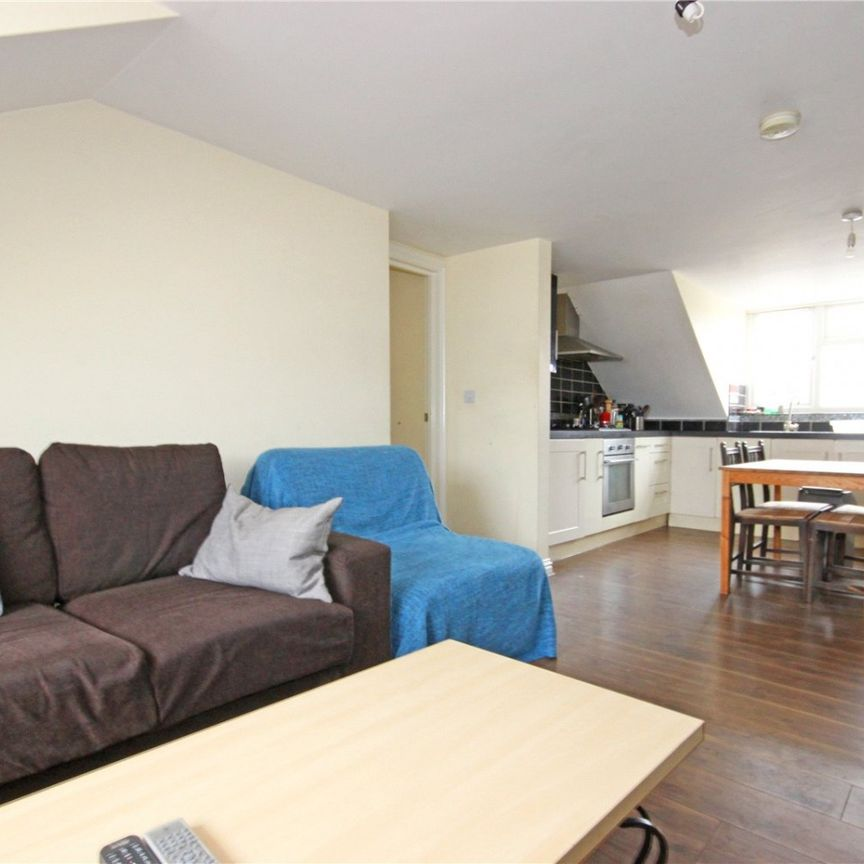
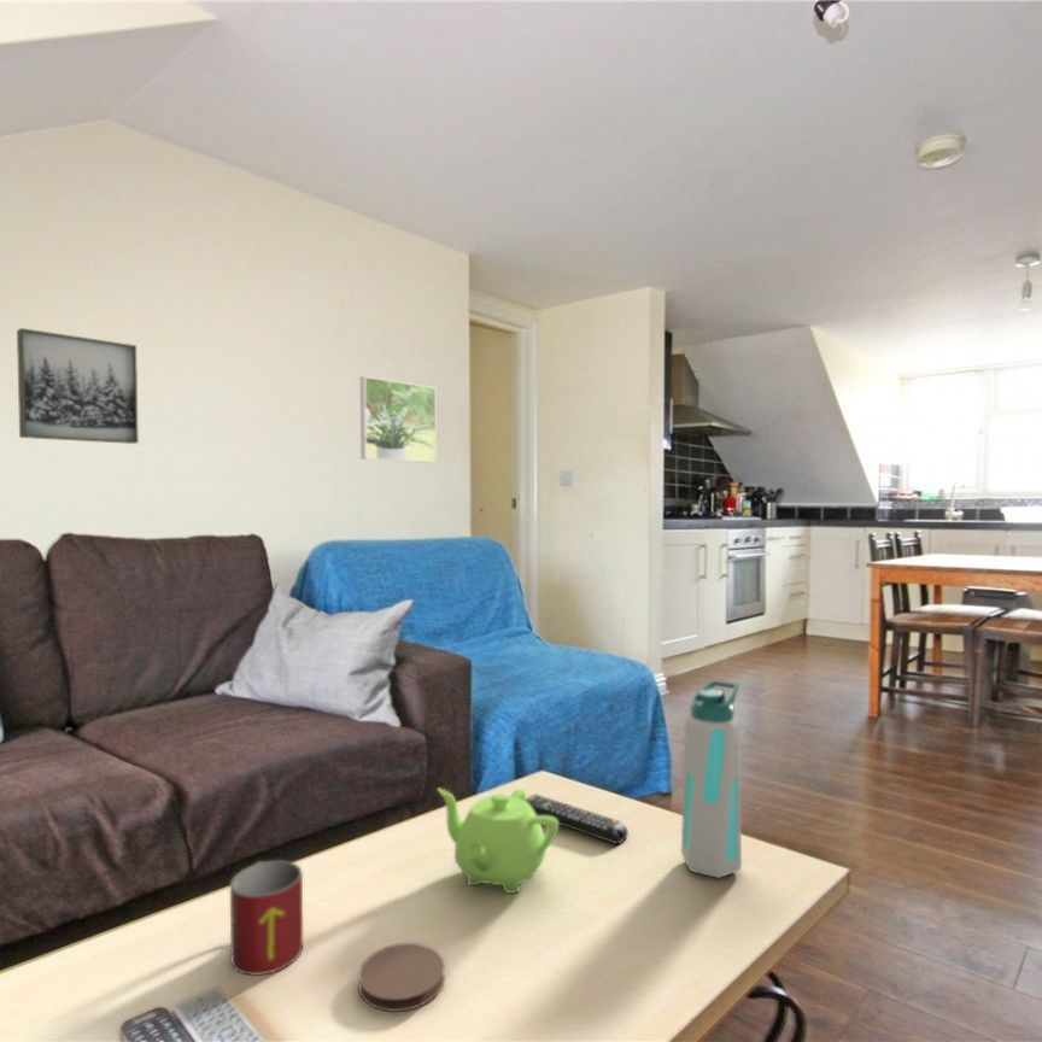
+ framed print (399, 421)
+ teapot (493, 837)
+ remote control (568, 816)
+ coaster (402, 974)
+ water bottle (712, 775)
+ wall art (80, 388)
+ mug (265, 908)
